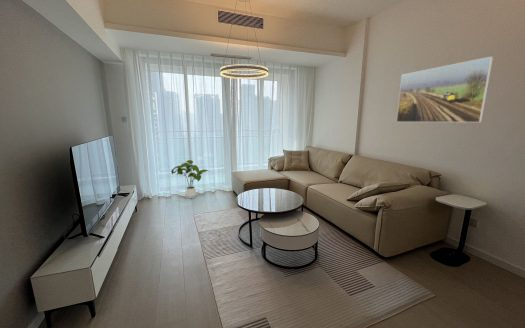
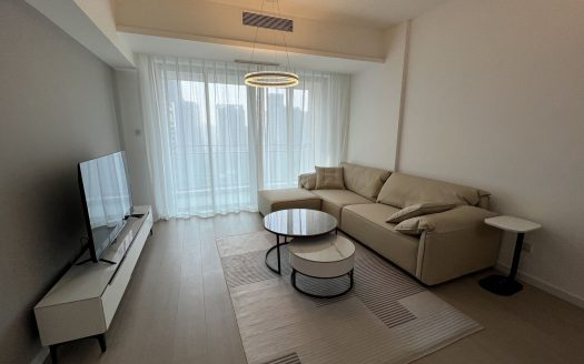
- house plant (192, 180)
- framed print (436, 95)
